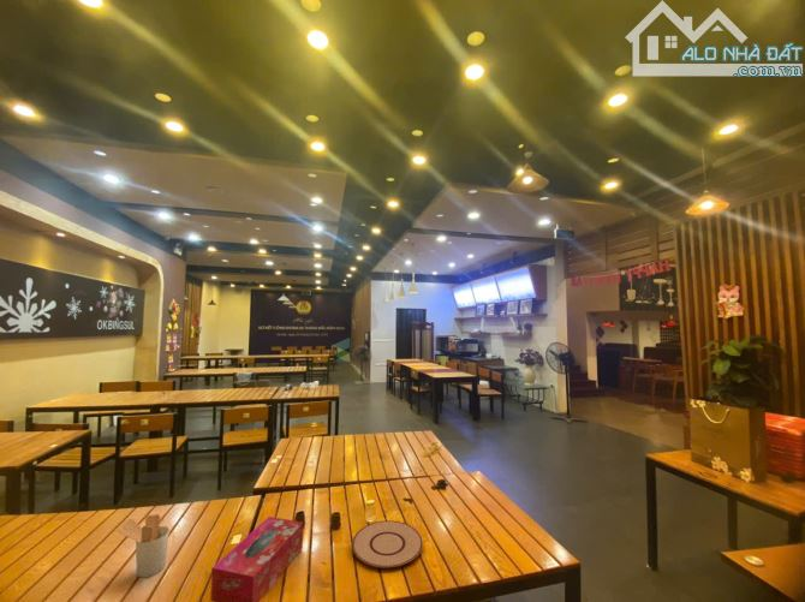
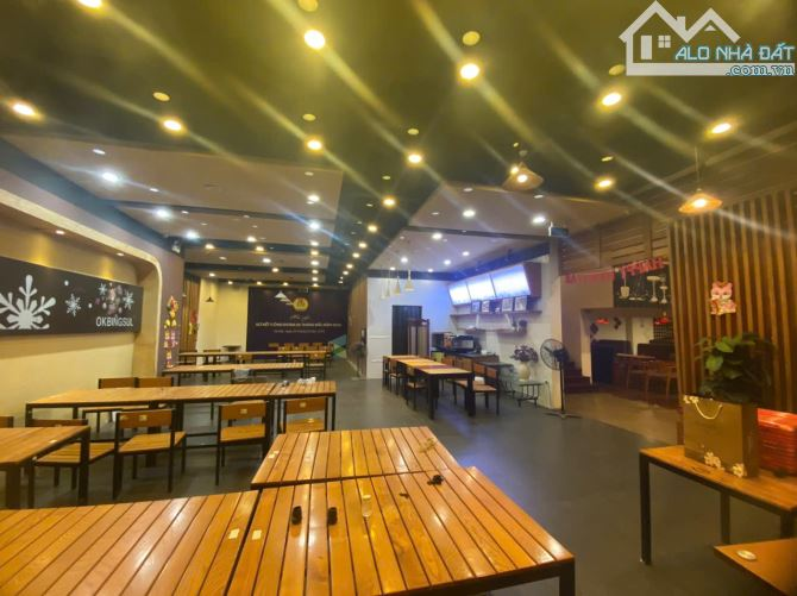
- tissue box (261, 556)
- plate (387, 543)
- utensil holder (143, 544)
